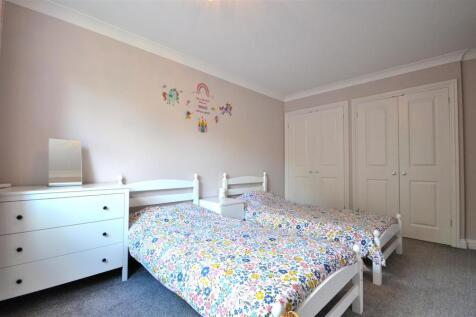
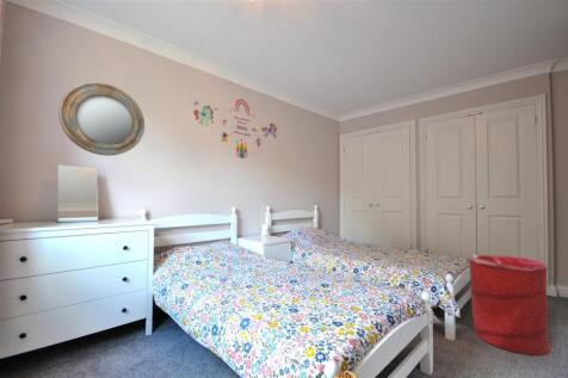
+ home mirror (105, 119)
+ laundry hamper (506, 297)
